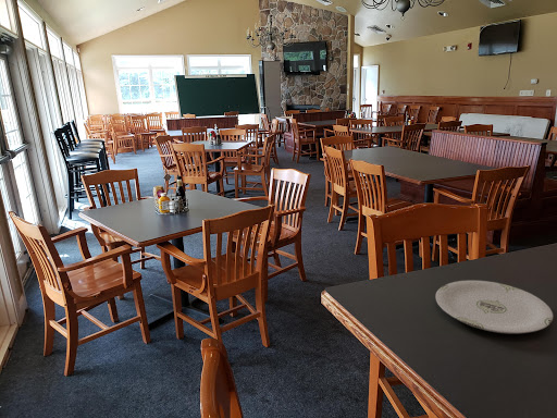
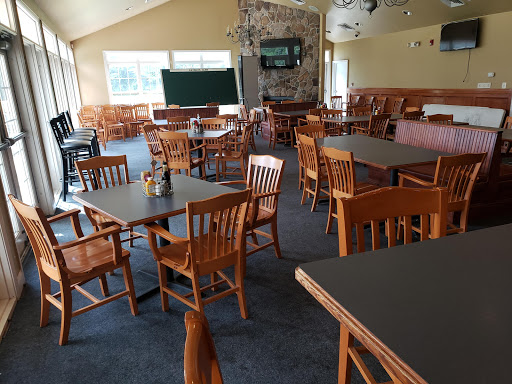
- plate (490, 306)
